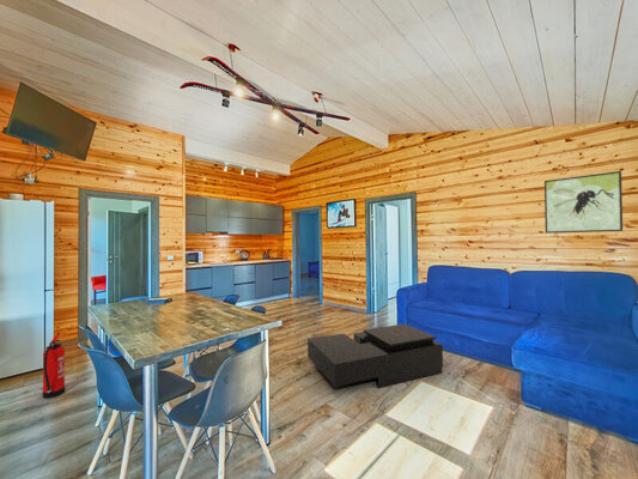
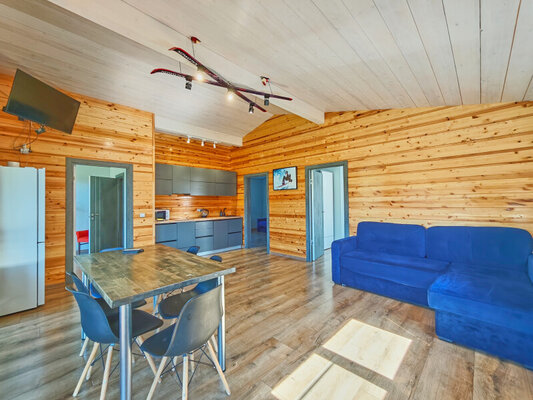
- fire extinguisher (51, 366)
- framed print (581, 204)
- coffee table (373, 352)
